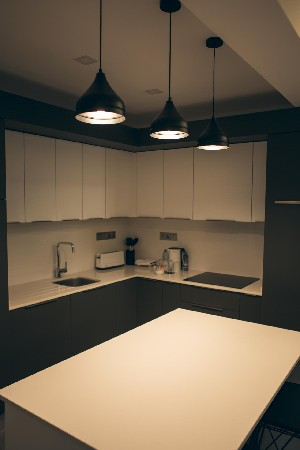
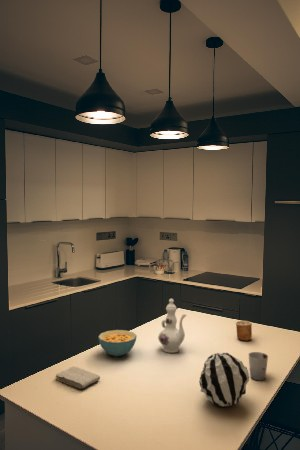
+ cereal bowl (117, 345)
+ chinaware (173, 325)
+ cup (243, 330)
+ cup (259, 365)
+ decorative ball (223, 377)
+ washcloth (77, 376)
